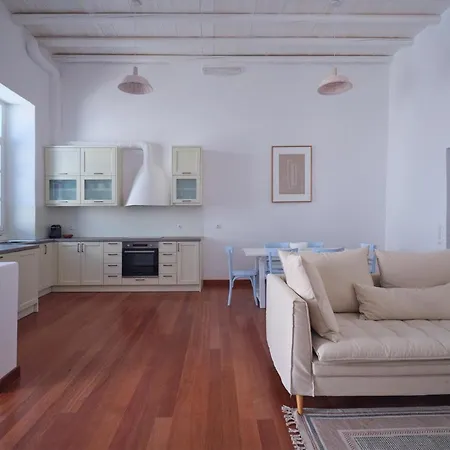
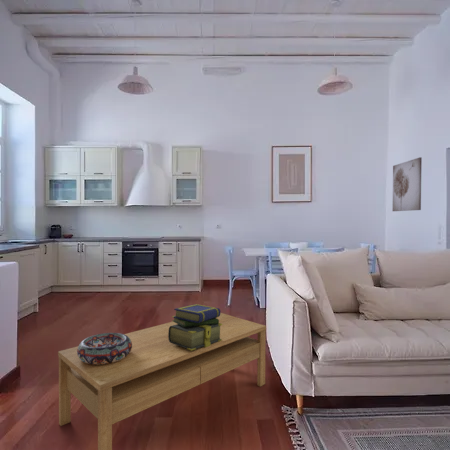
+ coffee table (173, 369)
+ decorative bowl (105, 347)
+ wall art (405, 186)
+ stack of books (196, 323)
